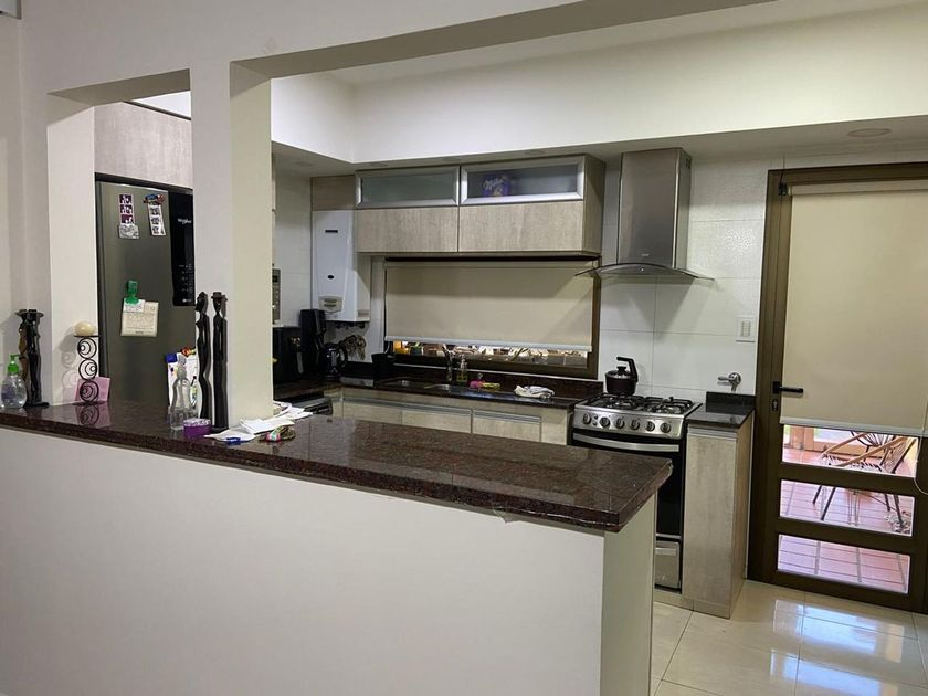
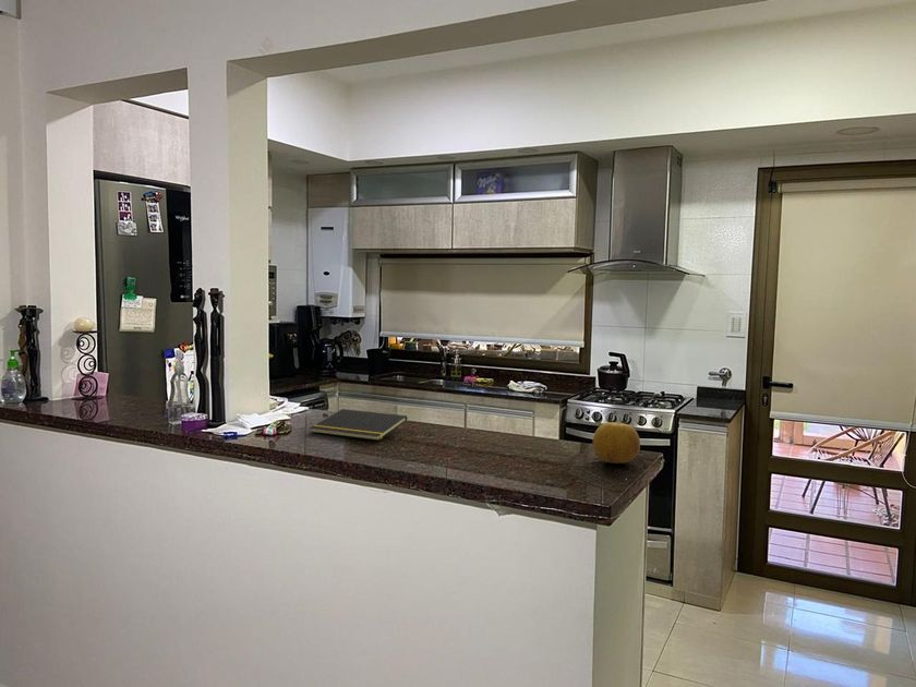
+ notepad (359, 423)
+ fruit (616, 443)
